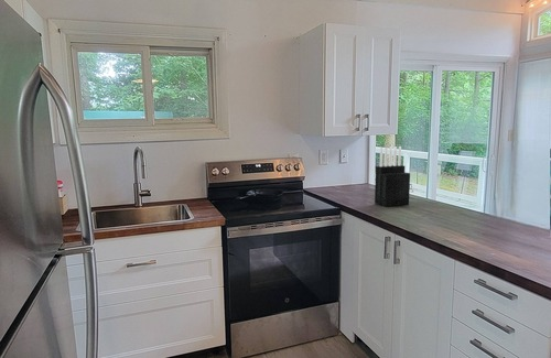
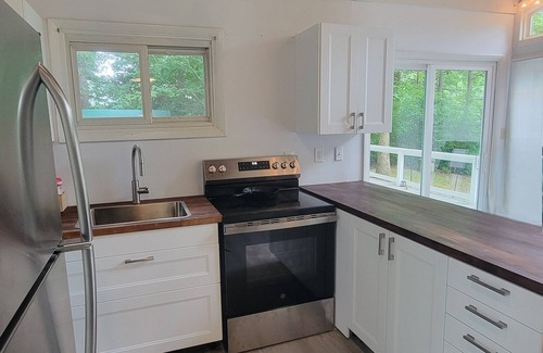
- knife block (393, 175)
